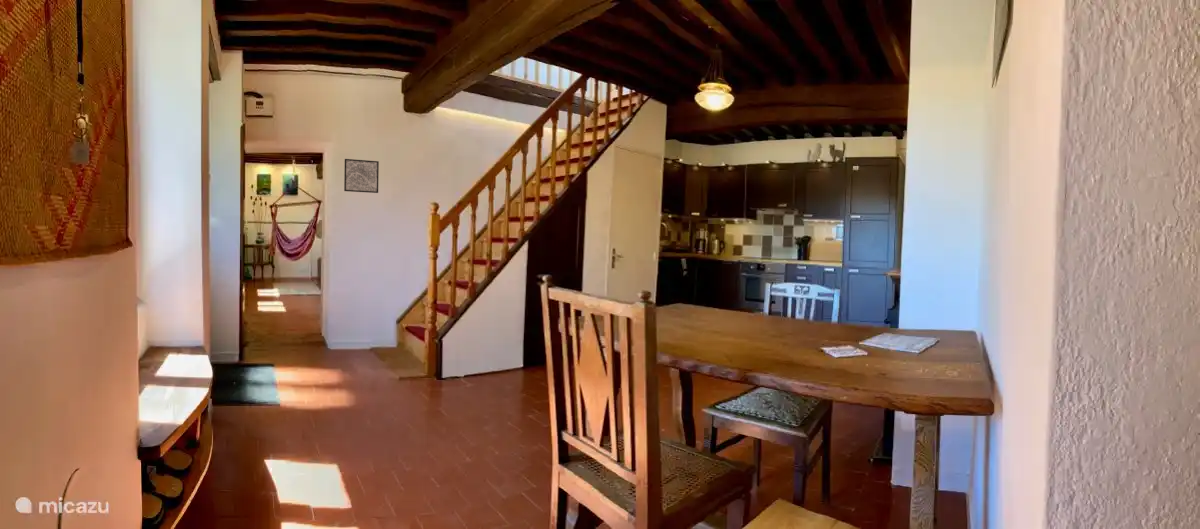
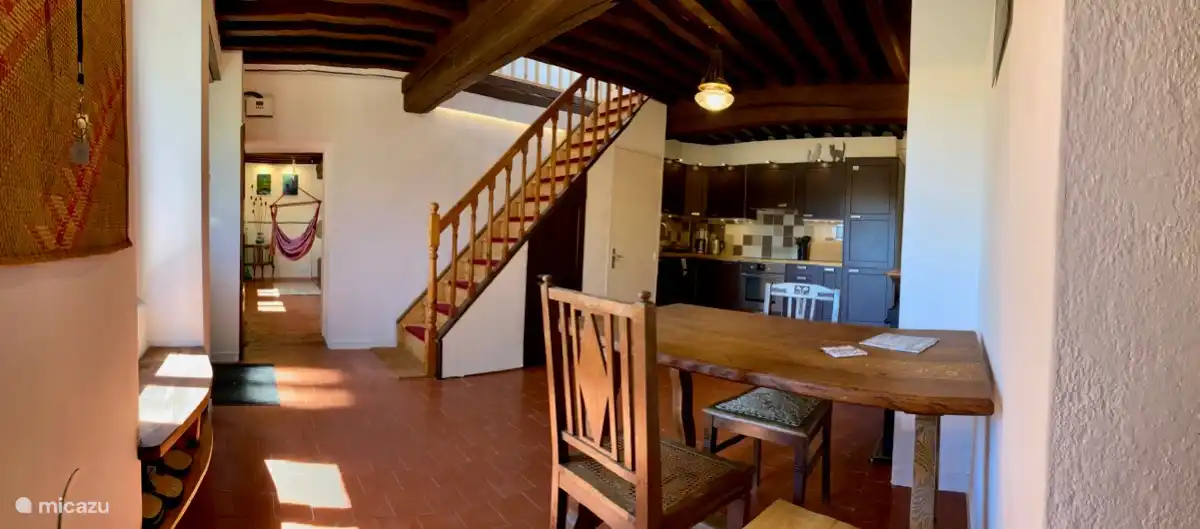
- wall art (361, 176)
